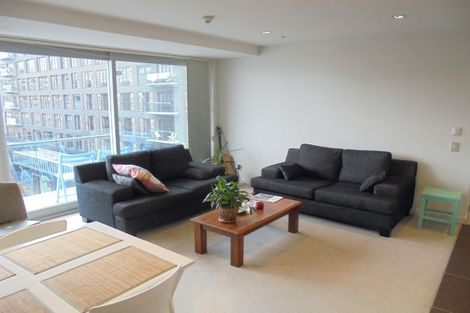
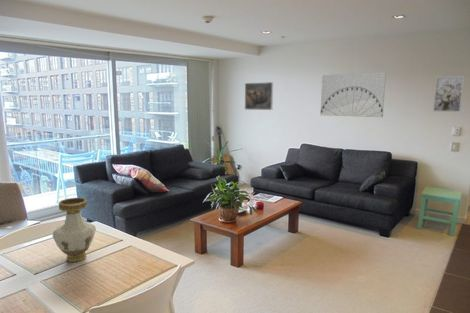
+ vase (74, 229)
+ wall art (351, 95)
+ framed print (258, 96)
+ wall art (448, 94)
